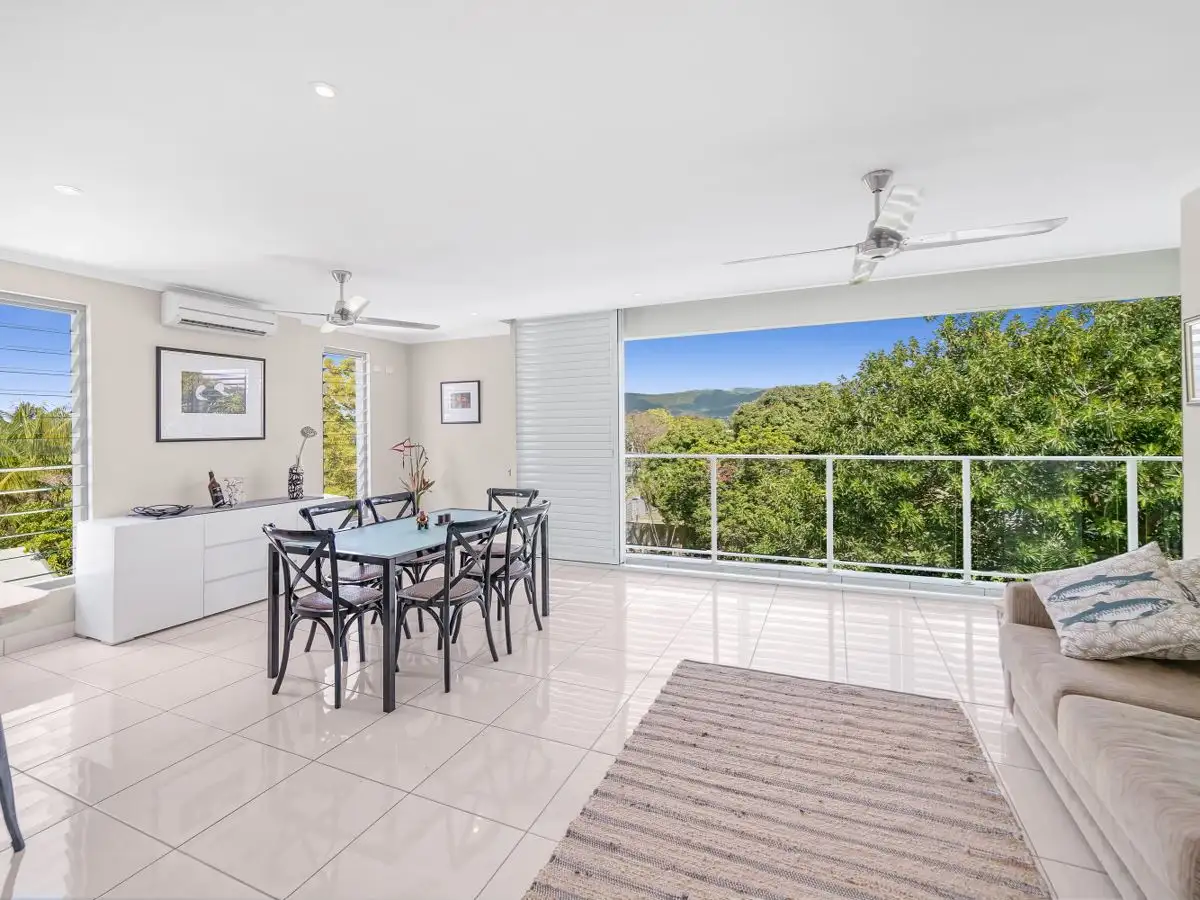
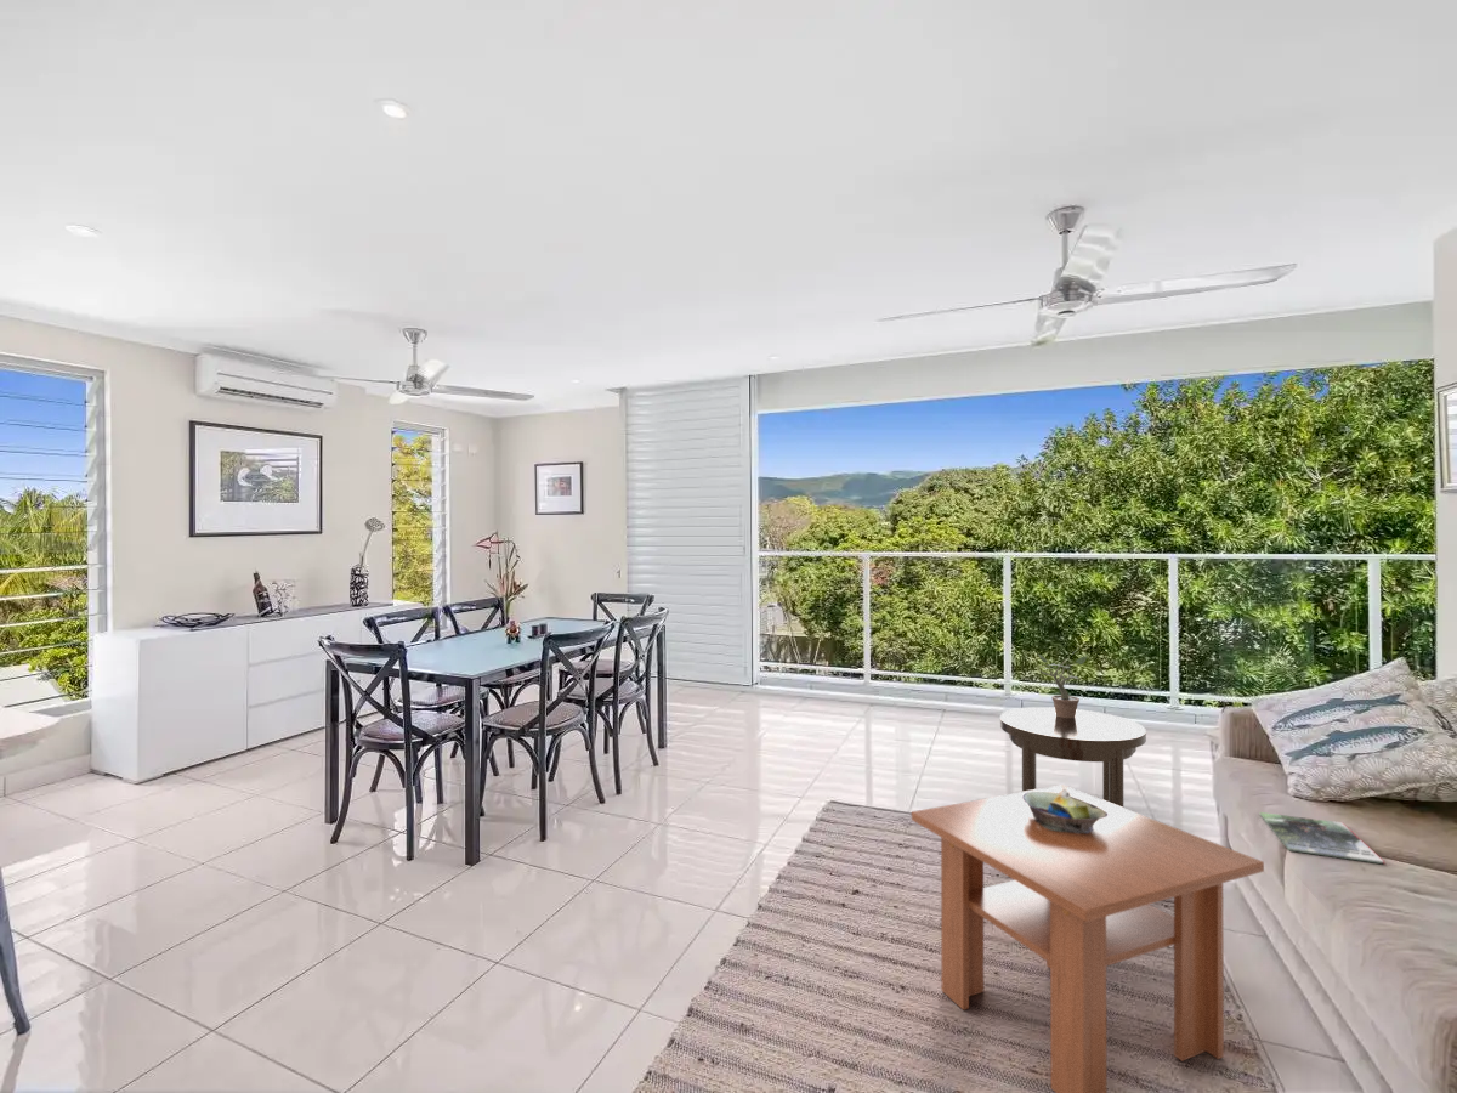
+ magazine (1316, 836)
+ side table (1070, 759)
+ decorative bowl (1070, 806)
+ coffee table (1072, 928)
+ potted plant (1060, 679)
